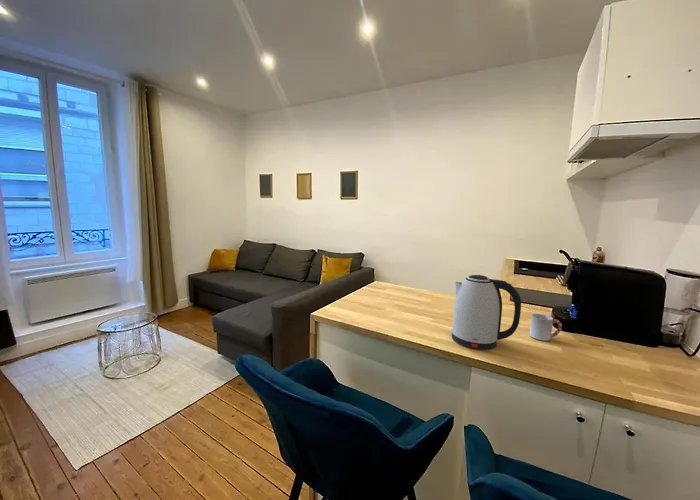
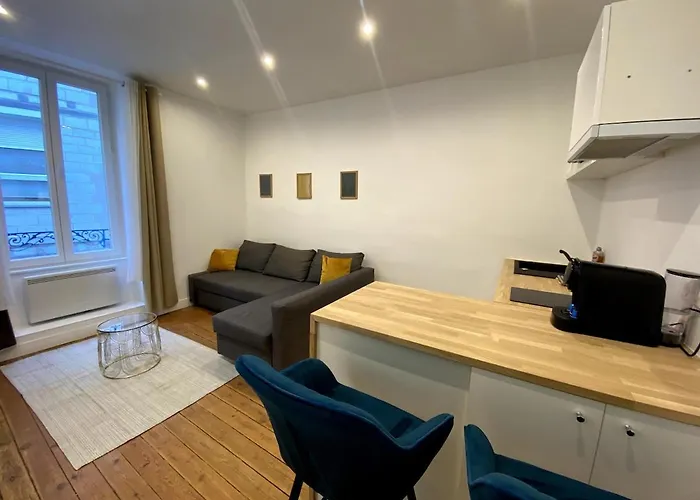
- cup (545, 327)
- kettle (485, 309)
